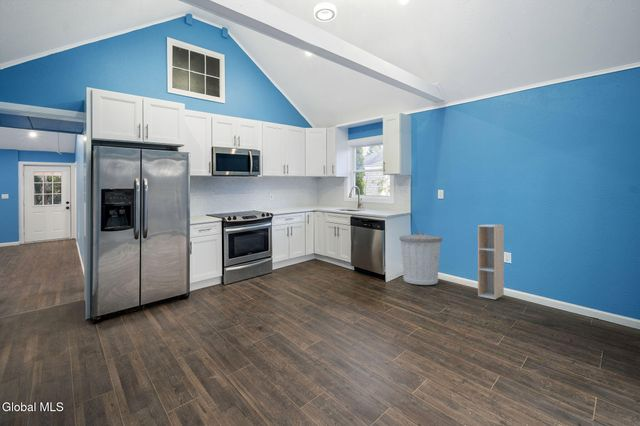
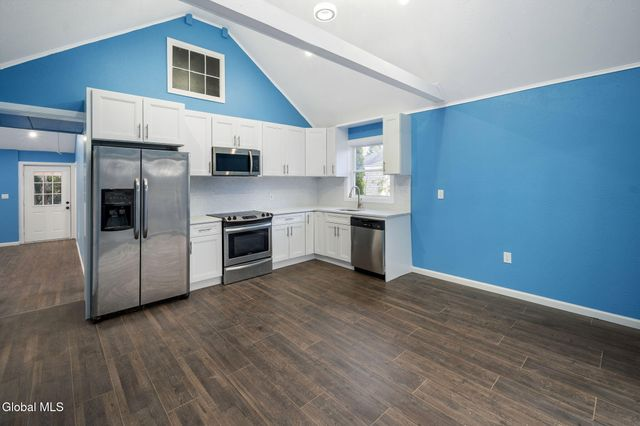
- shelf unit (490, 260)
- trash can (420, 256)
